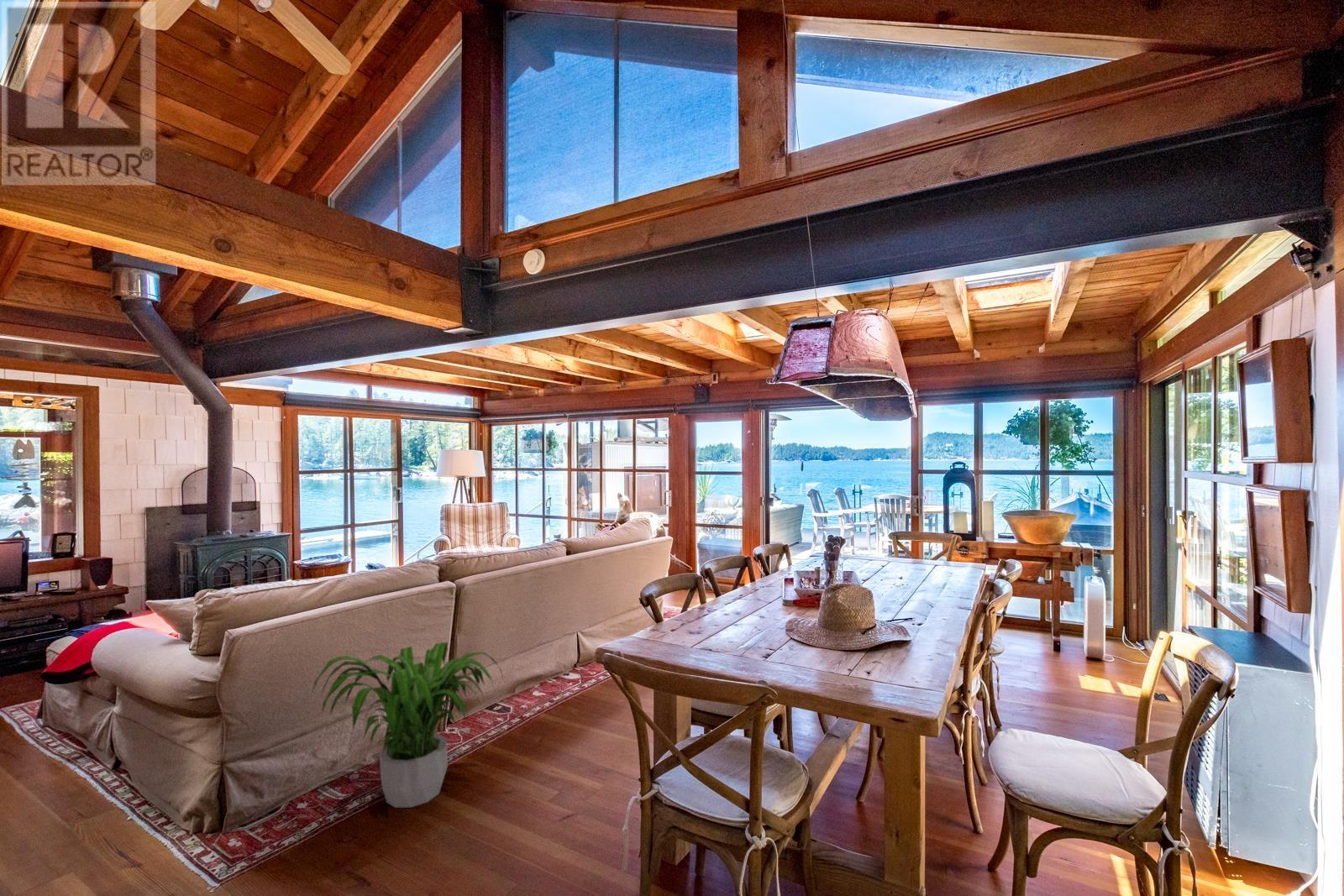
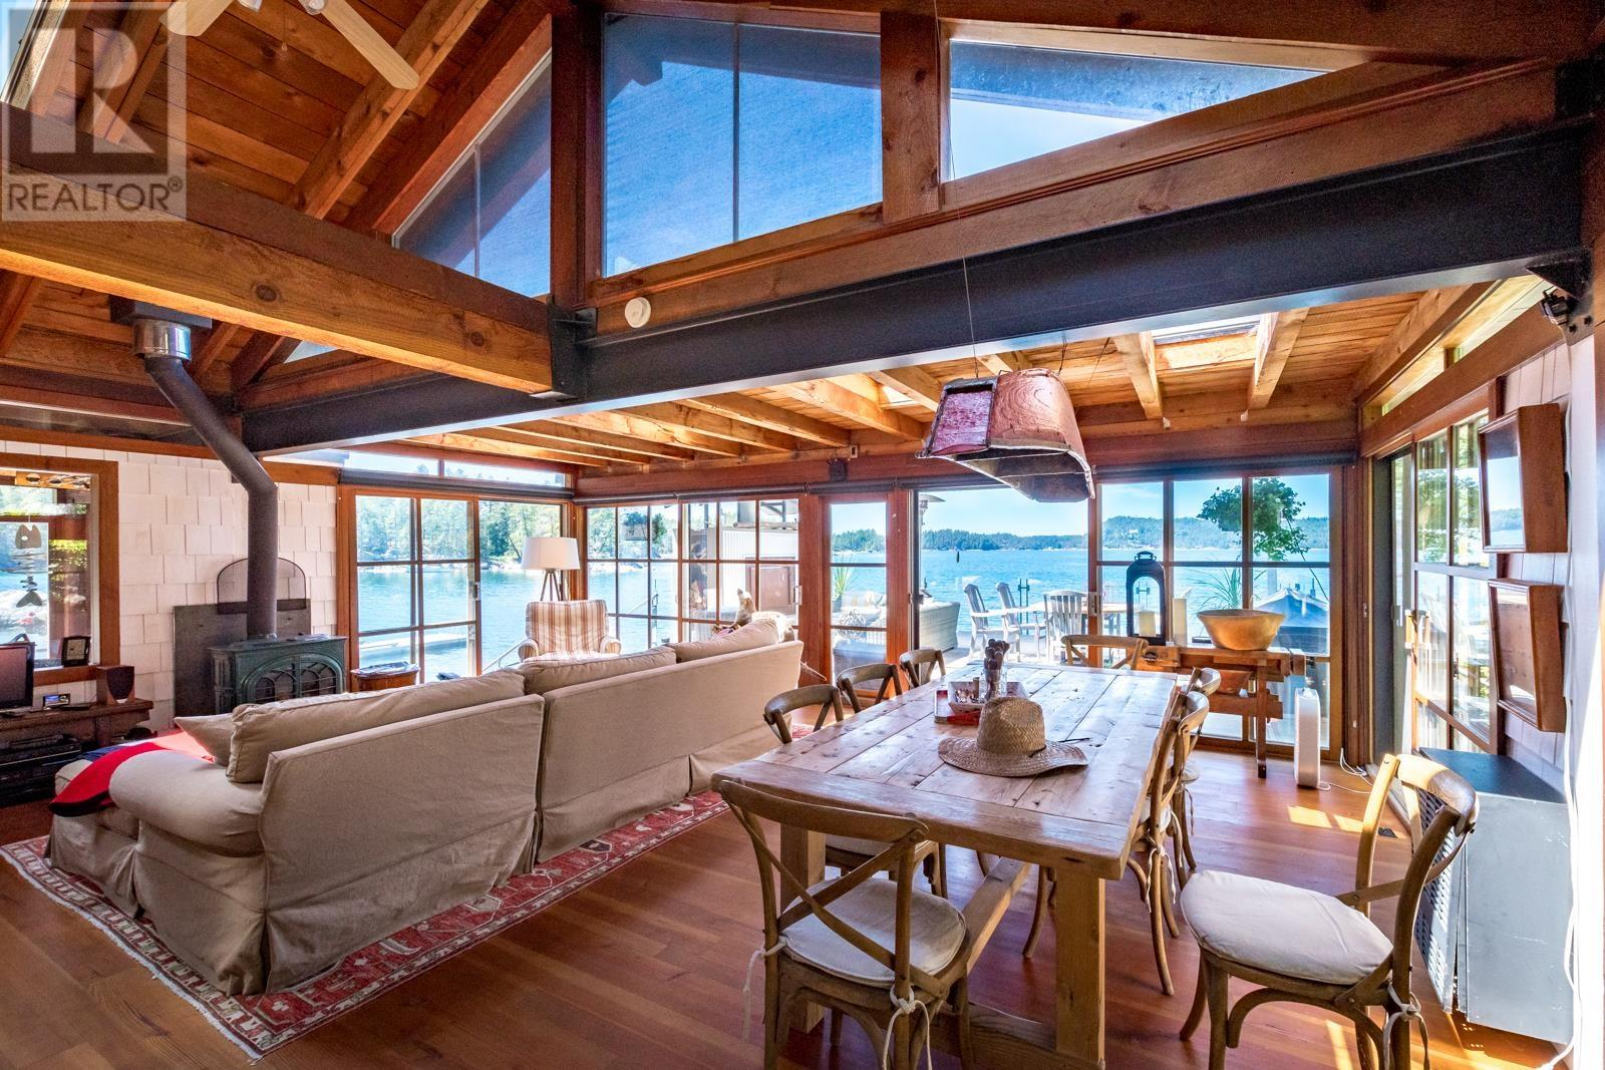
- potted plant (417, 724)
